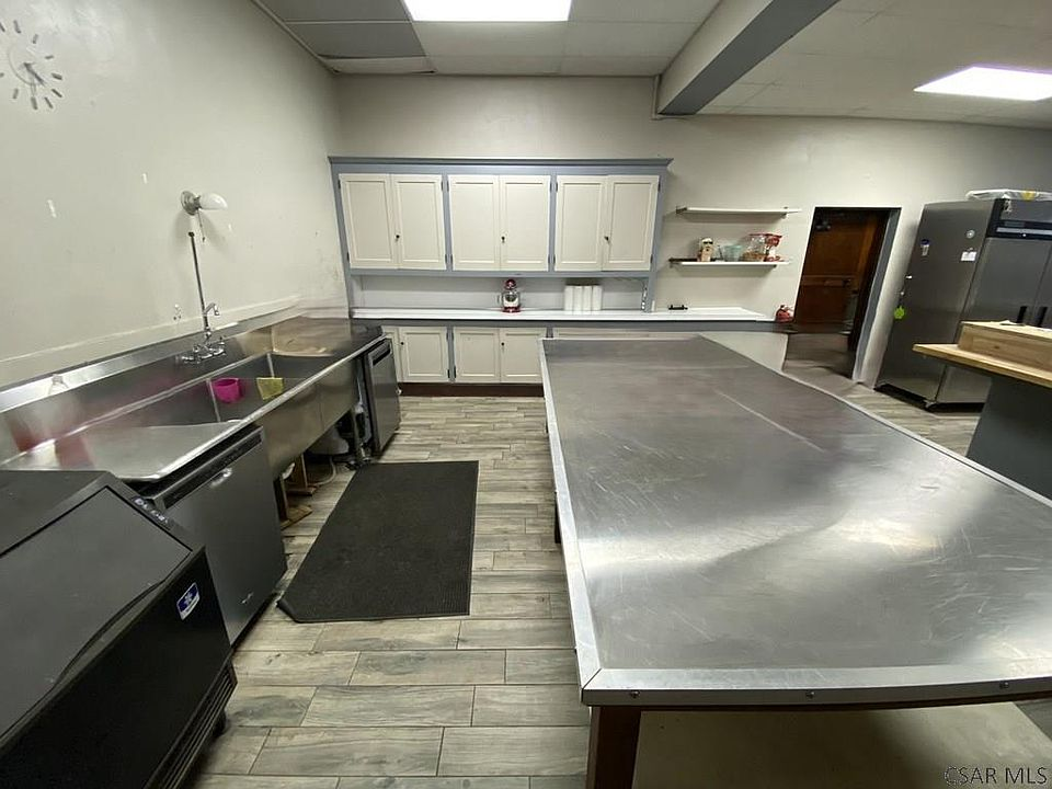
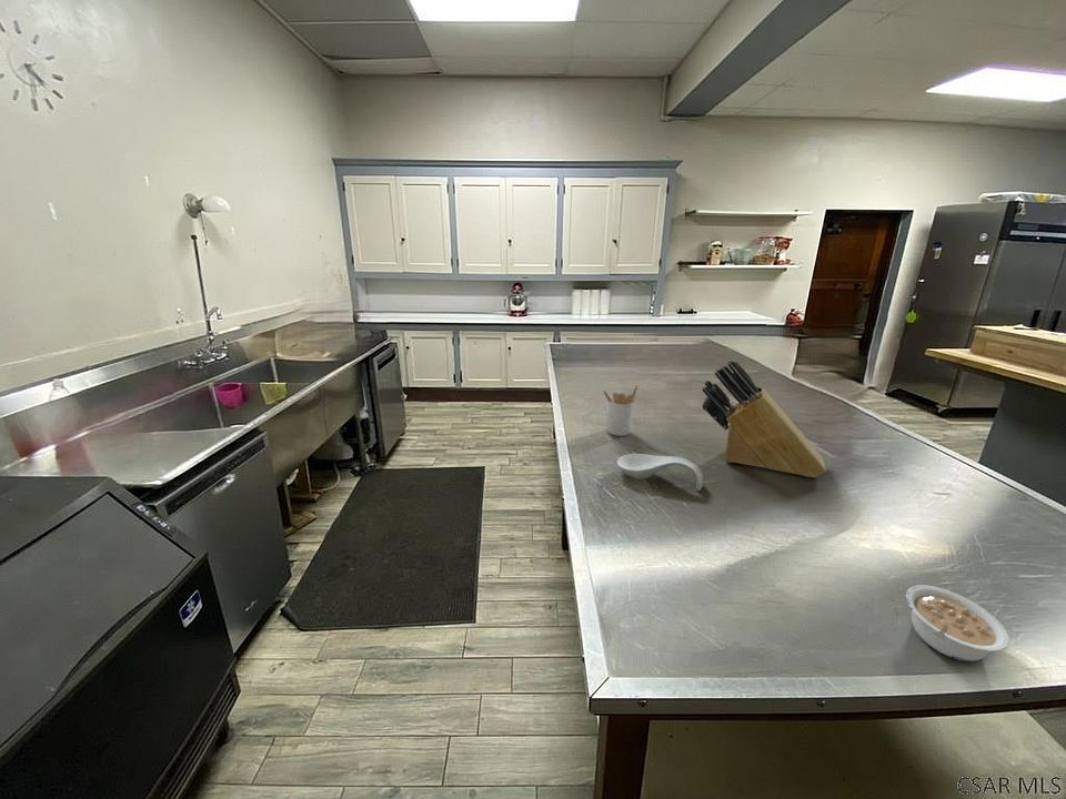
+ knife block (763, 413)
+ utensil holder (621, 409)
+ legume (952, 626)
+ spoon rest (658, 466)
